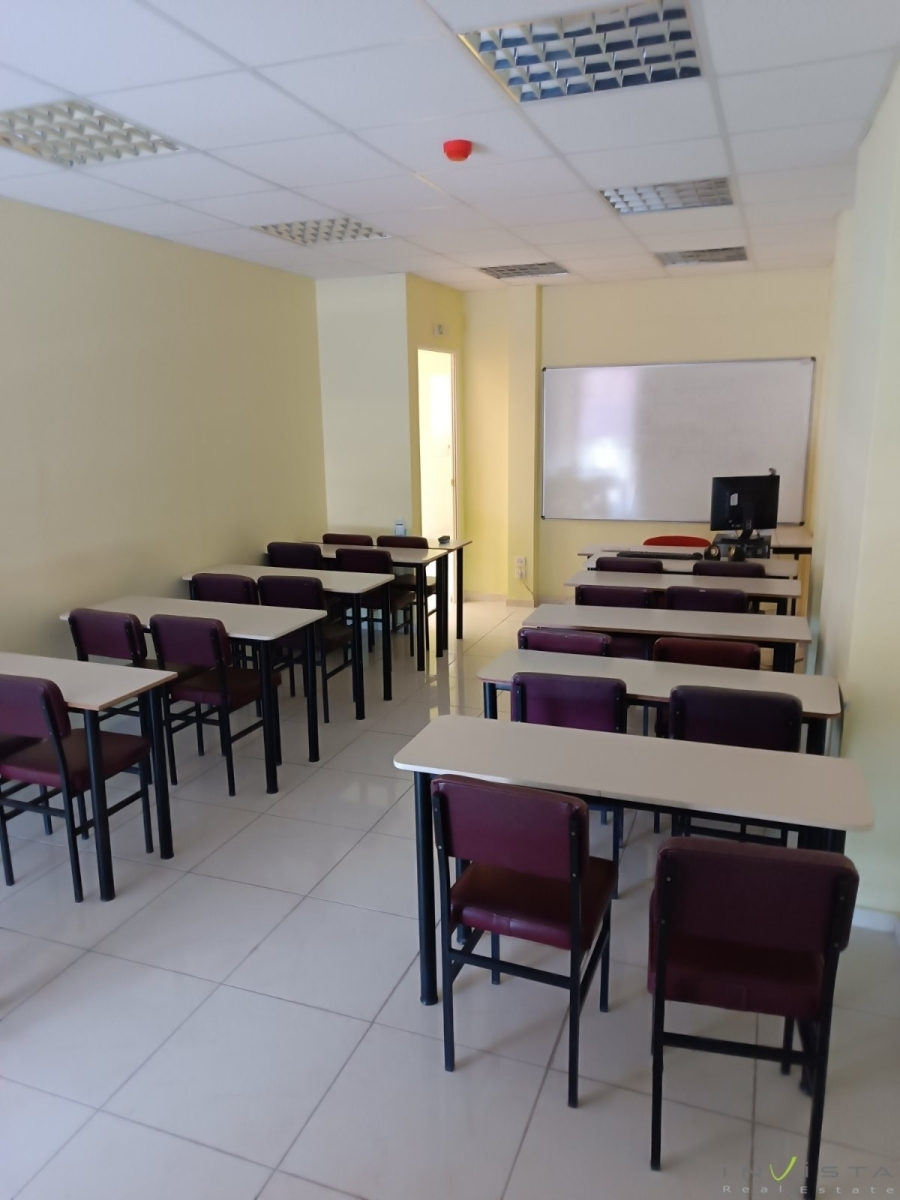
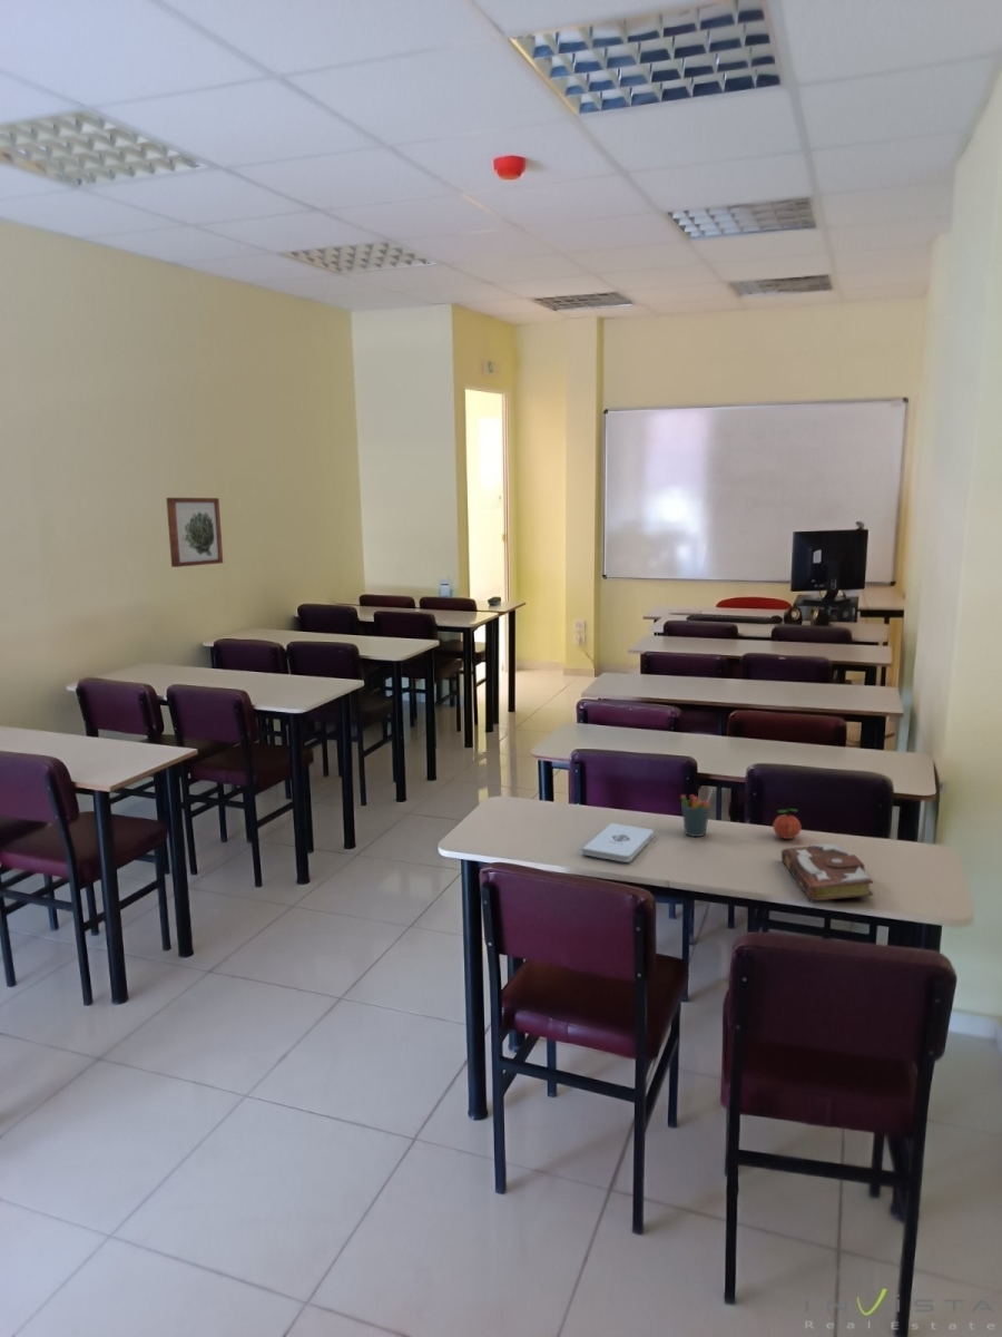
+ wall art (195, 531)
+ apple (787, 822)
+ pen holder (696, 811)
+ notepad (619, 841)
+ book (827, 869)
